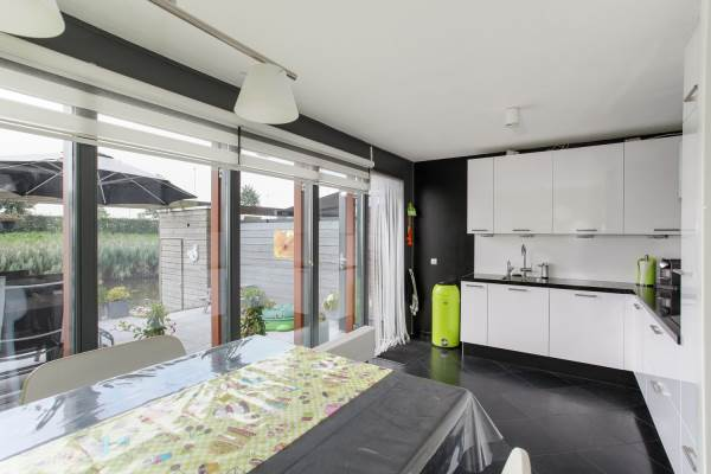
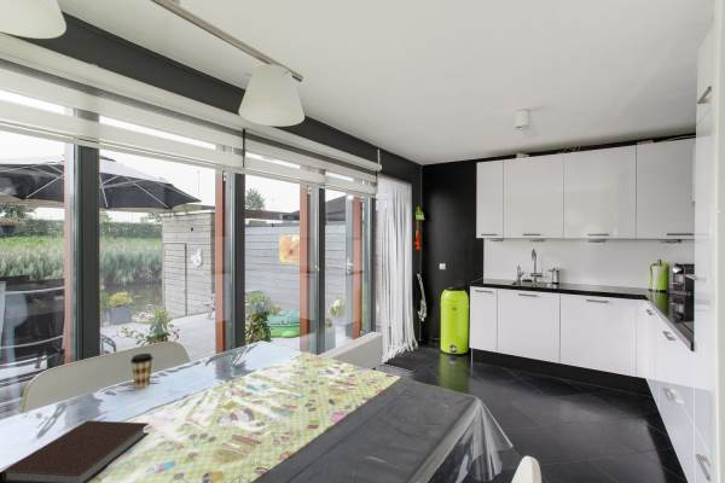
+ notebook (82, 449)
+ coffee cup (141, 371)
